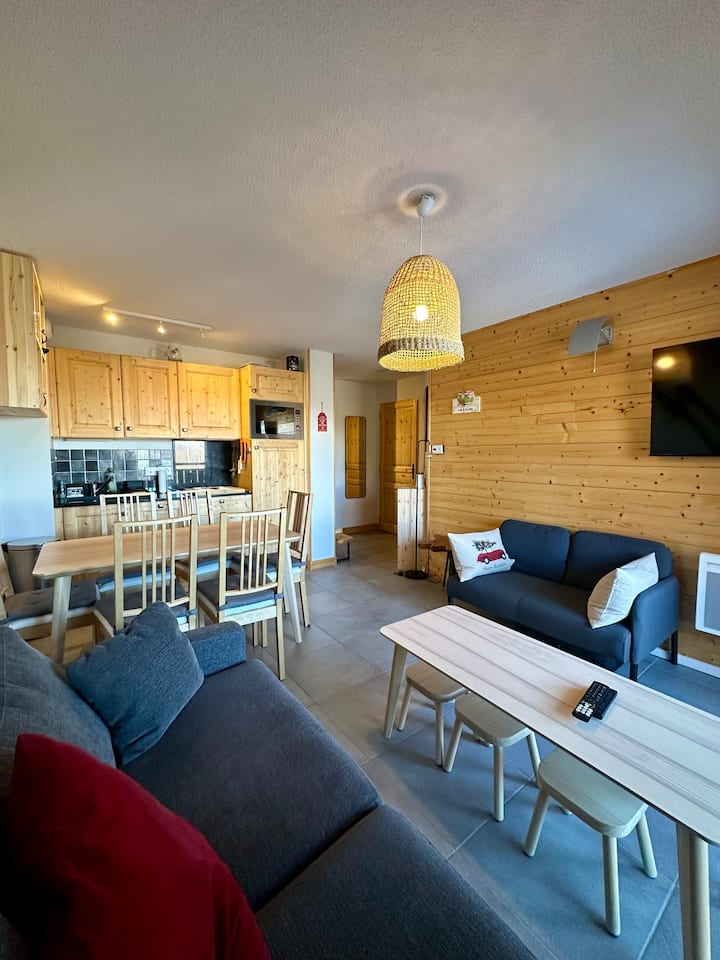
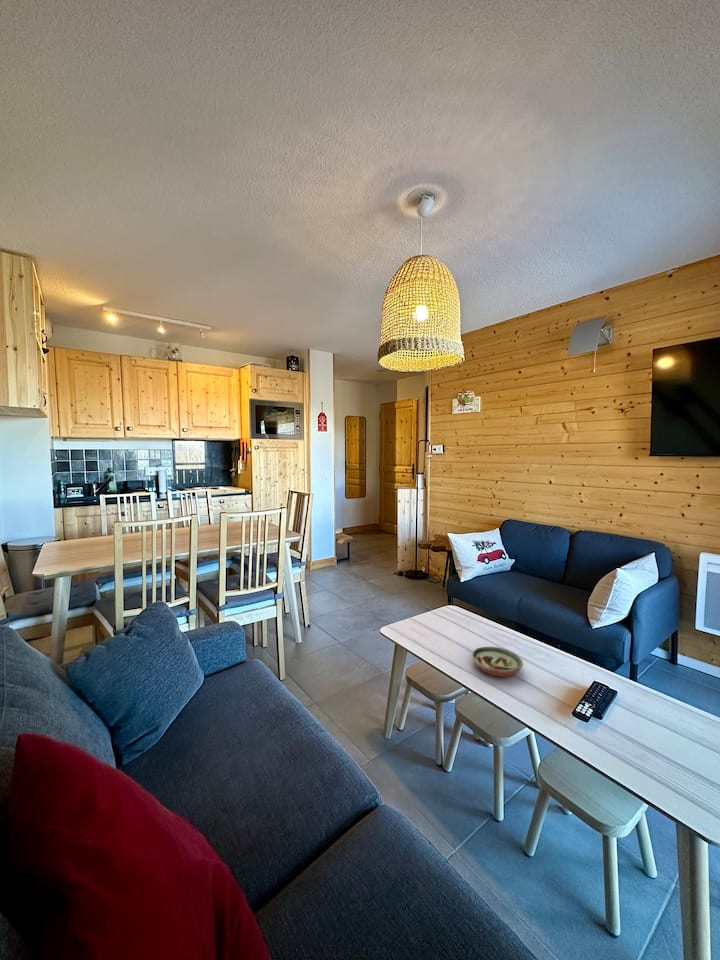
+ decorative bowl (496, 663)
